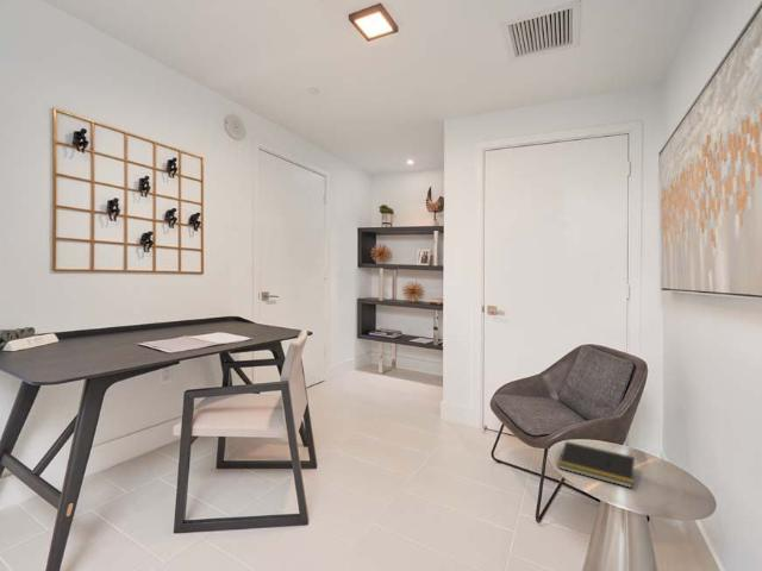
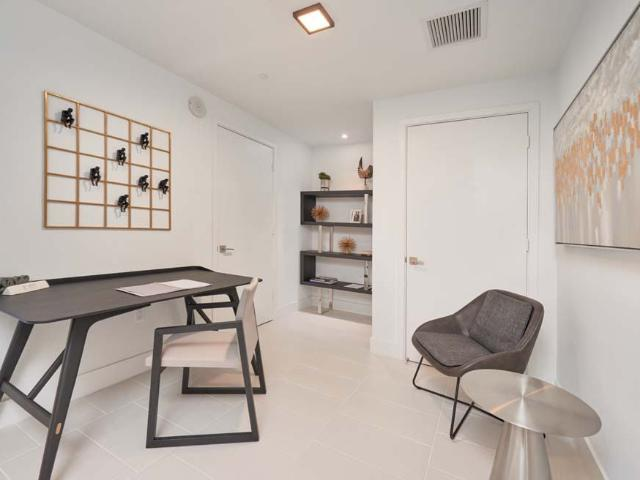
- notepad (595, 462)
